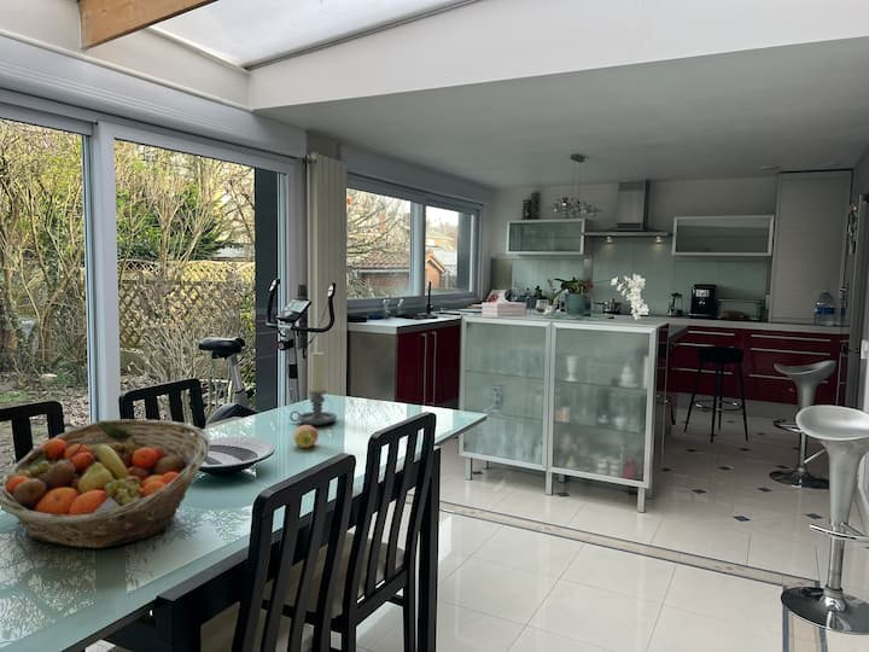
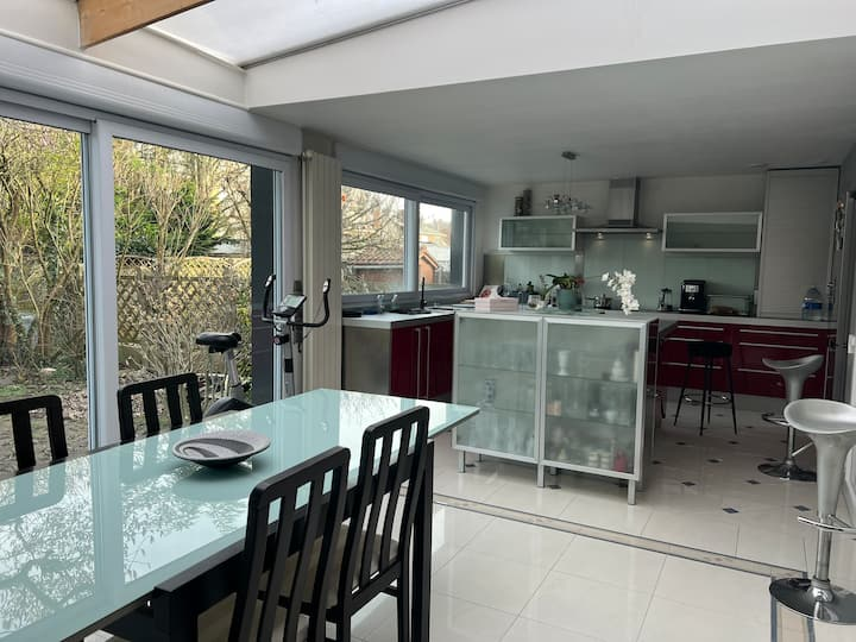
- fruit basket (107, 478)
- candle holder (313, 386)
- apple (305, 436)
